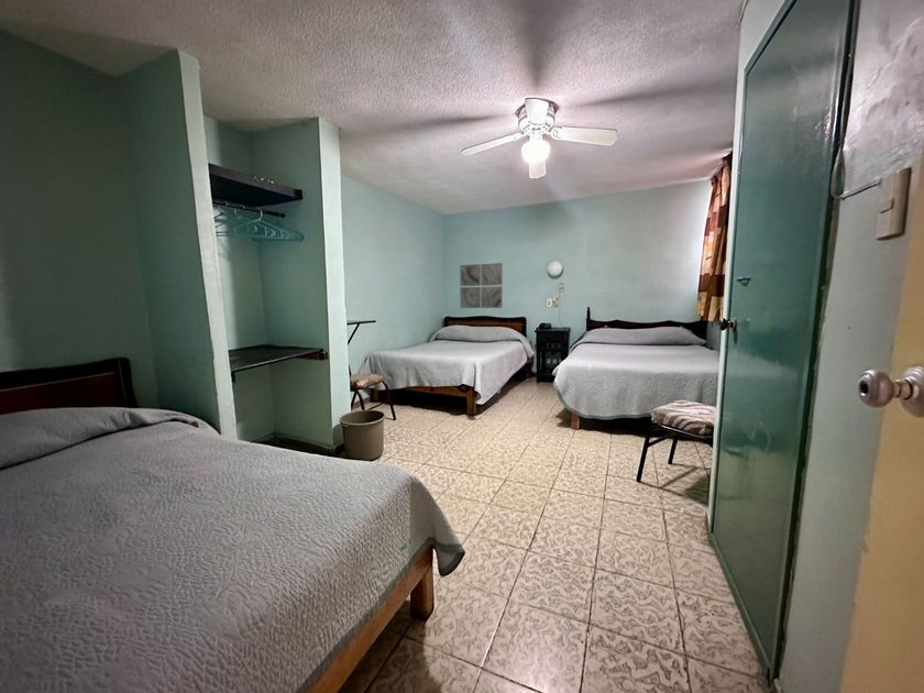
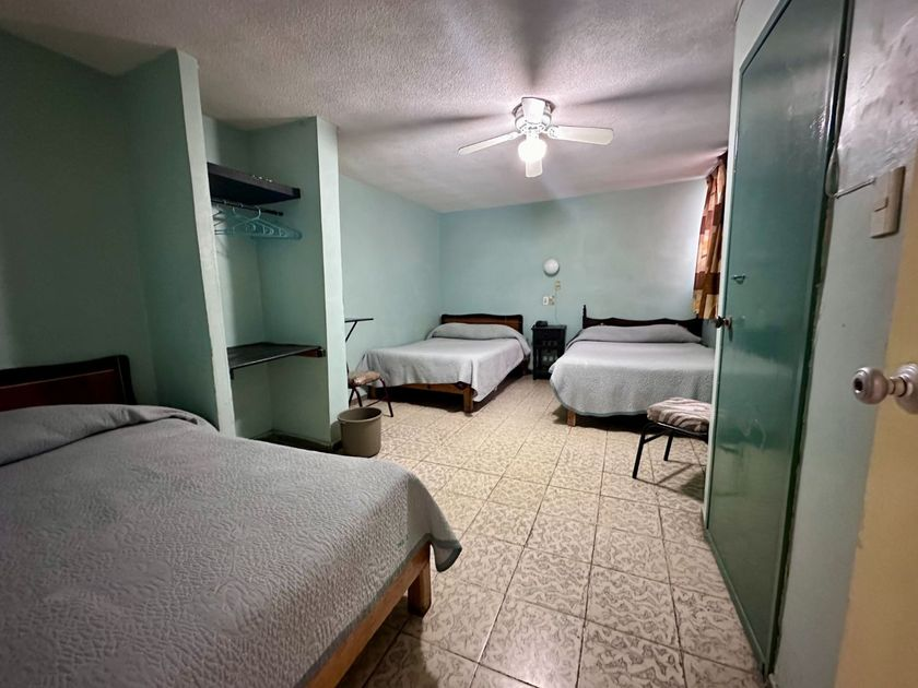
- wall art (481, 285)
